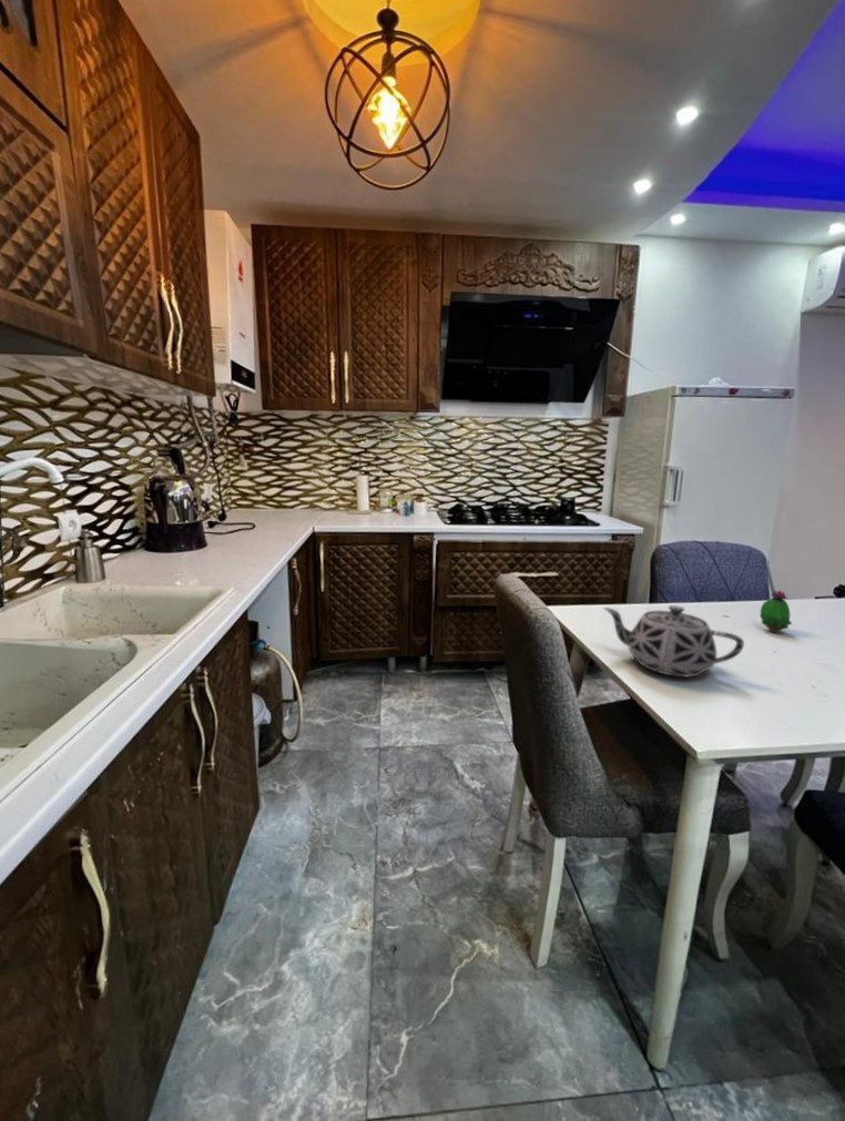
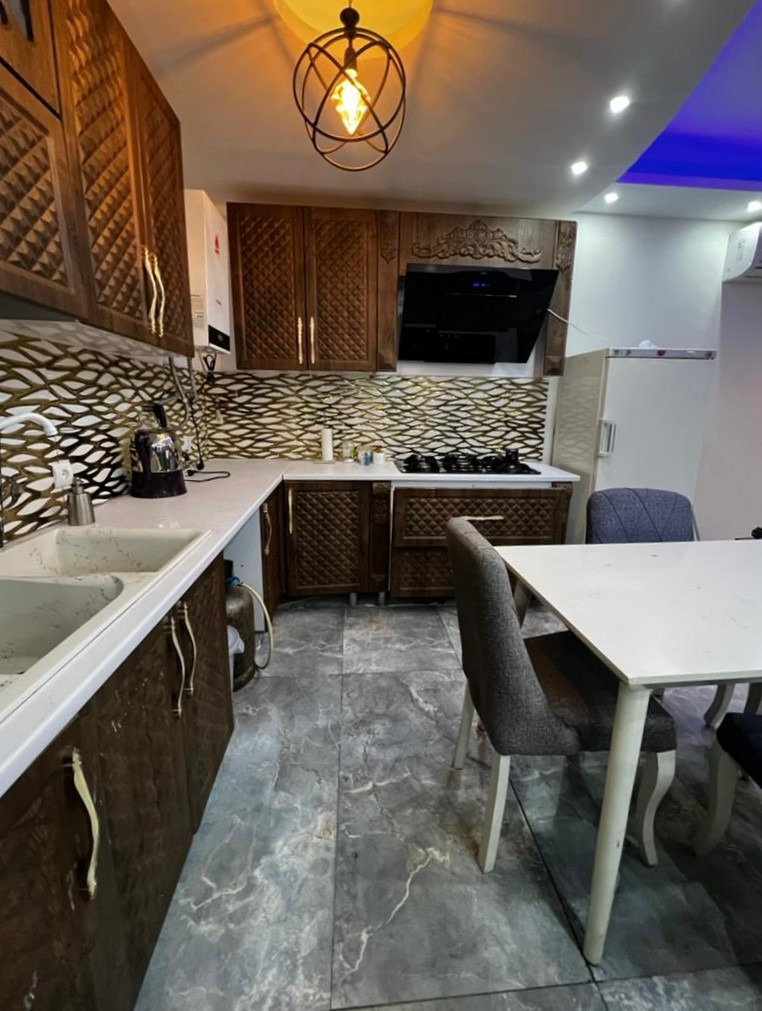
- flowering cactus (775, 610)
- teapot (668, 635)
